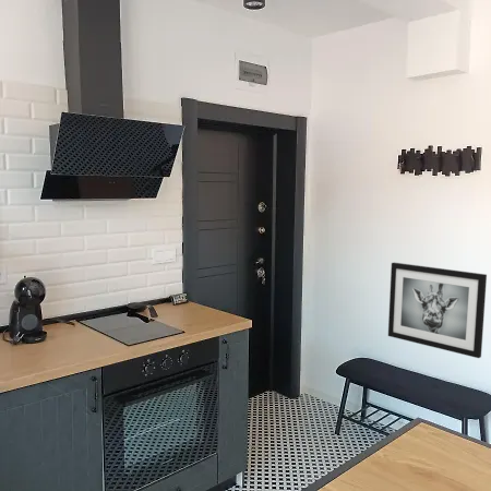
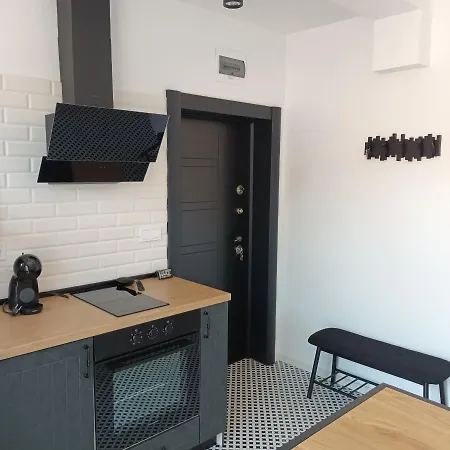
- wall art (433, 307)
